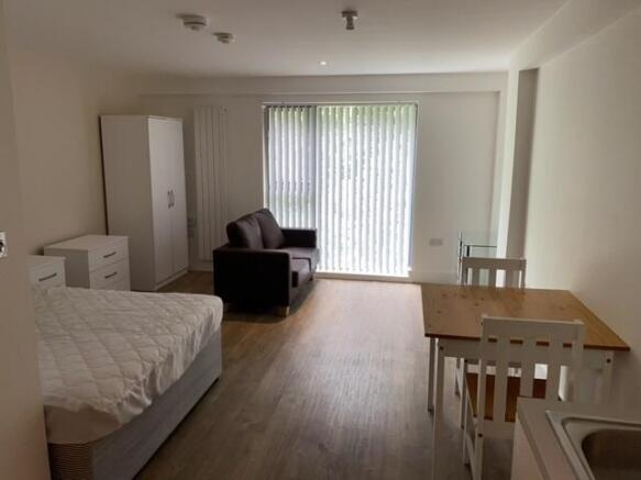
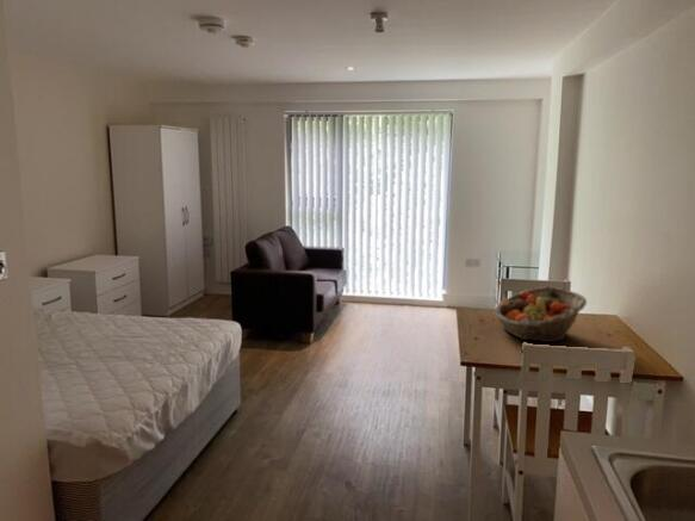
+ fruit basket (538, 312)
